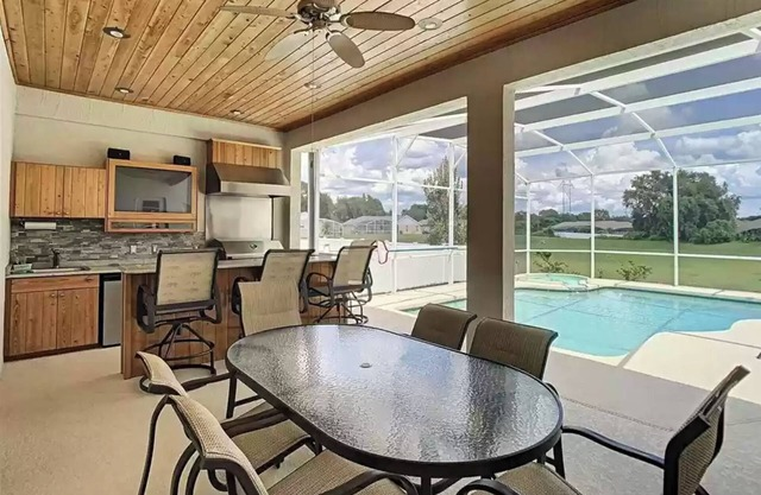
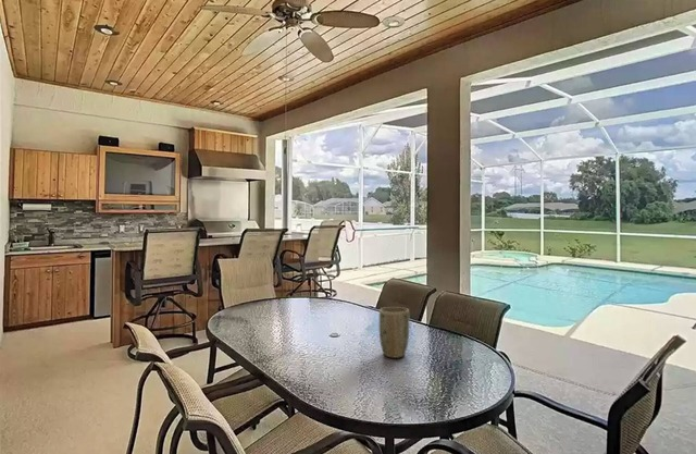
+ plant pot (394, 331)
